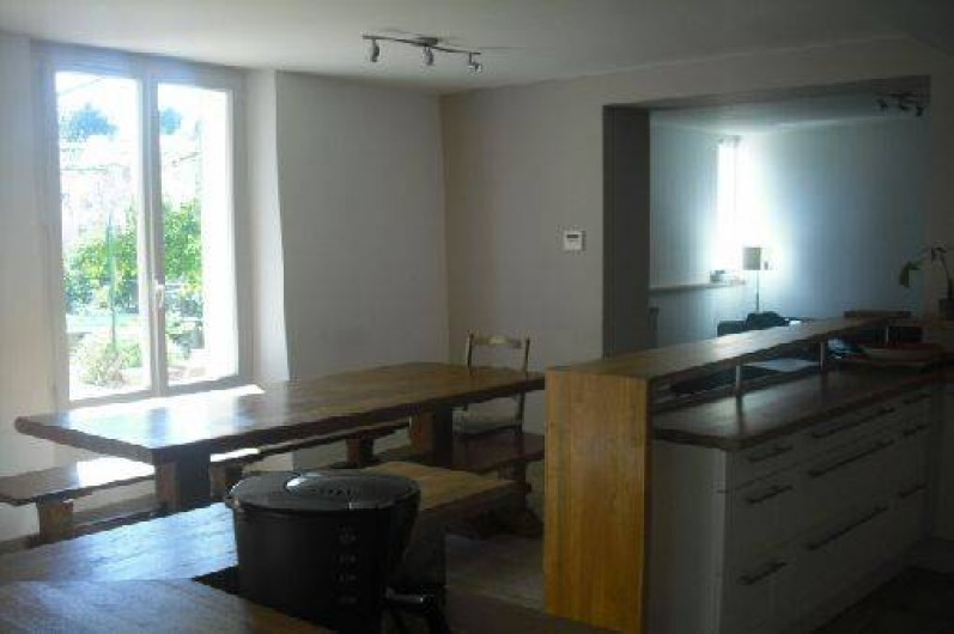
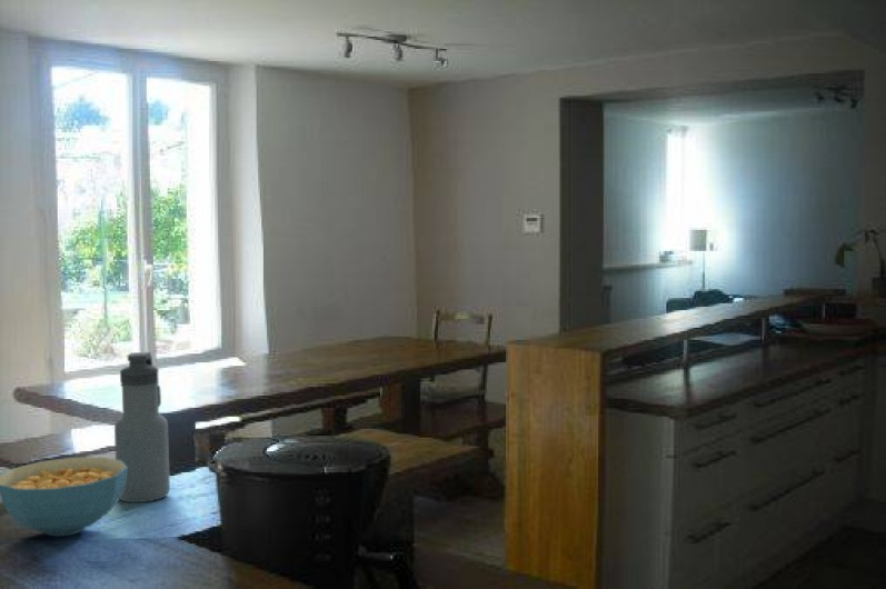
+ water bottle (141, 425)
+ cereal bowl (64, 500)
